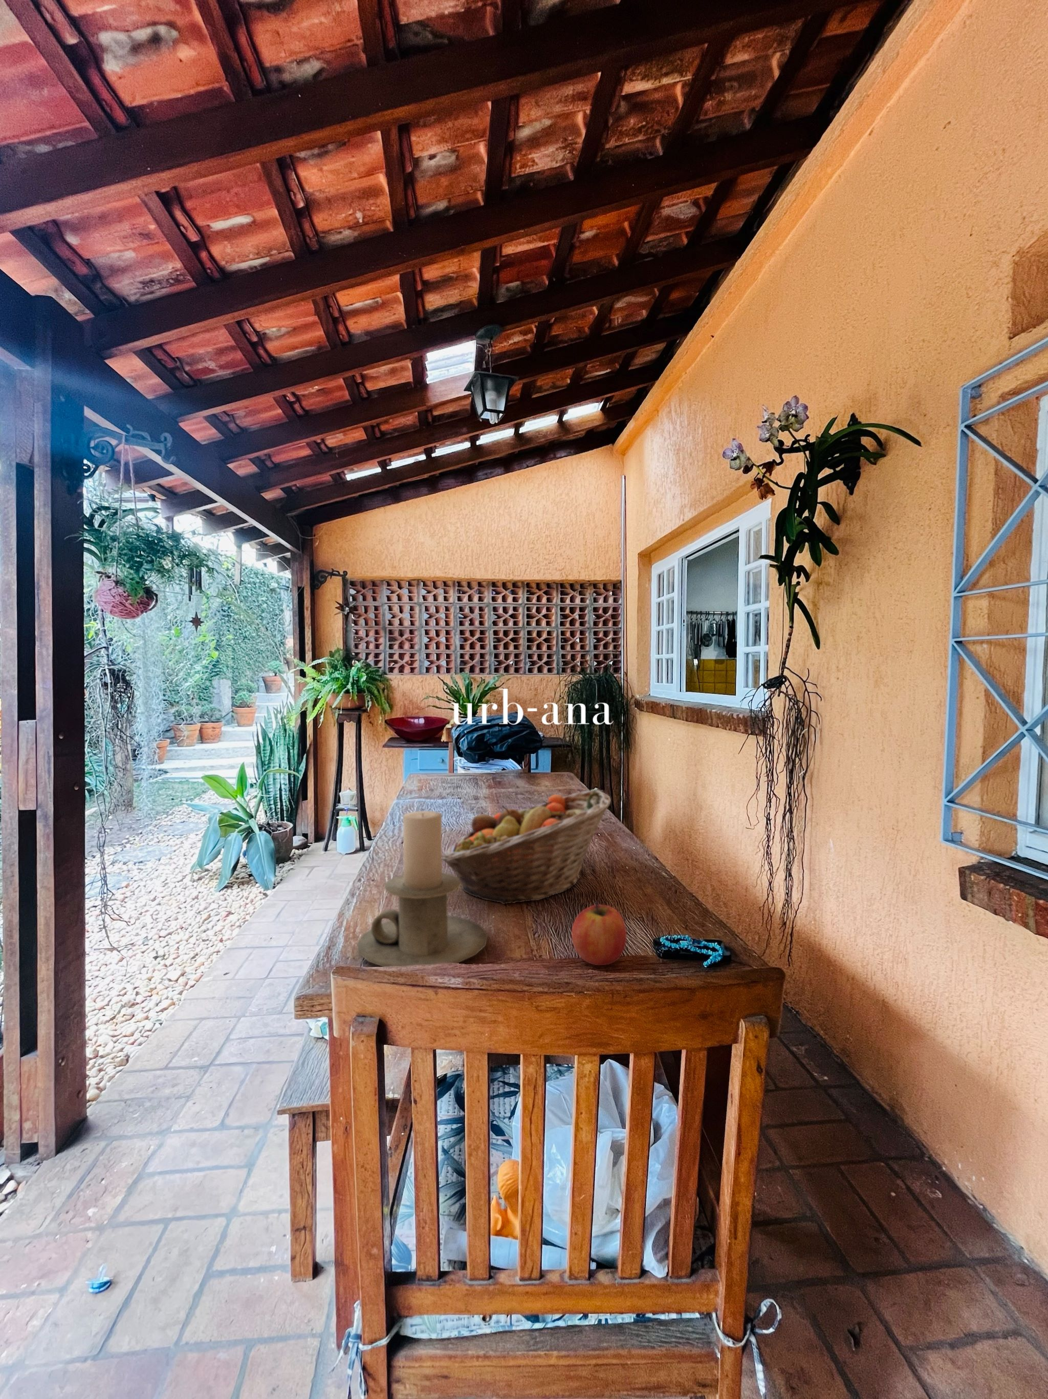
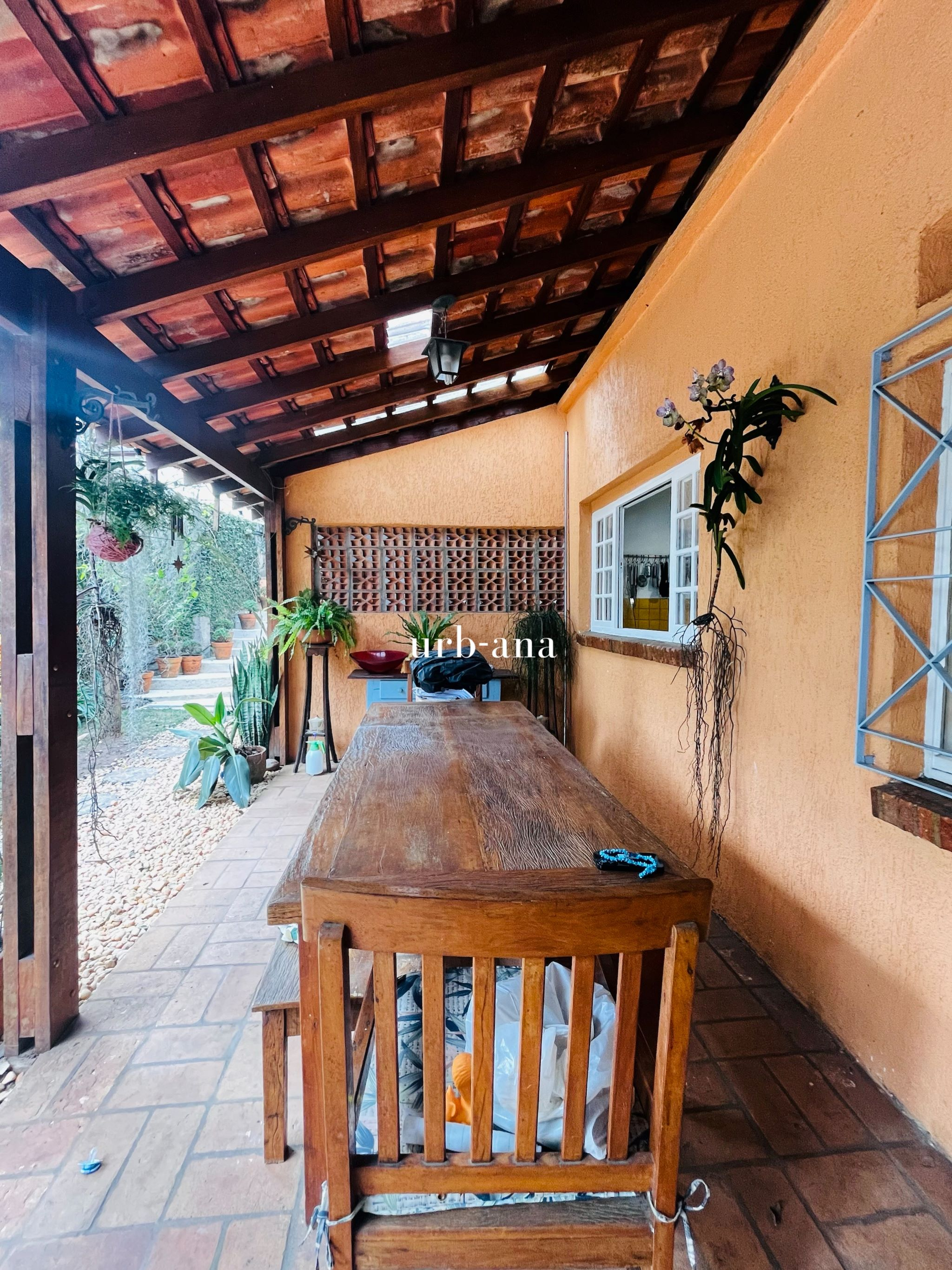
- apple (599, 932)
- fruit basket (530, 838)
- candle holder (423, 880)
